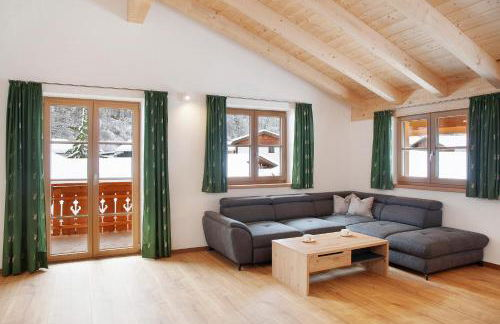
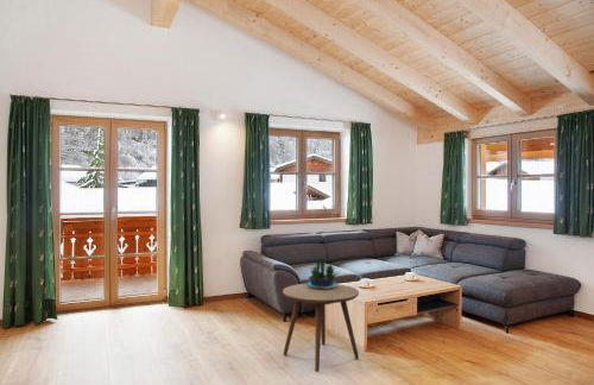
+ potted plant (324, 273)
+ side table (320, 323)
